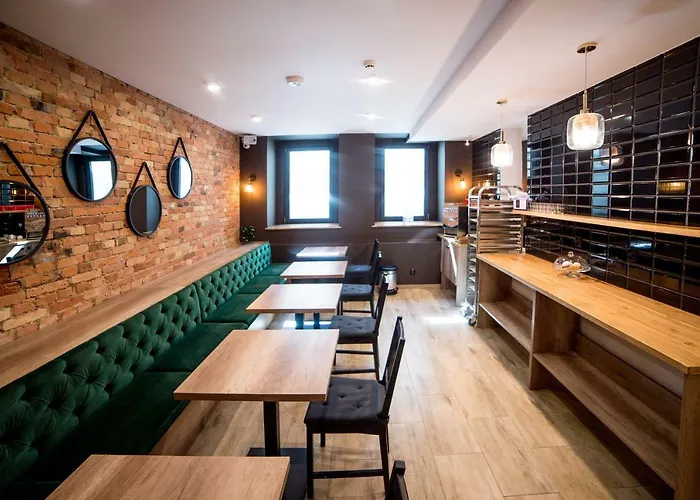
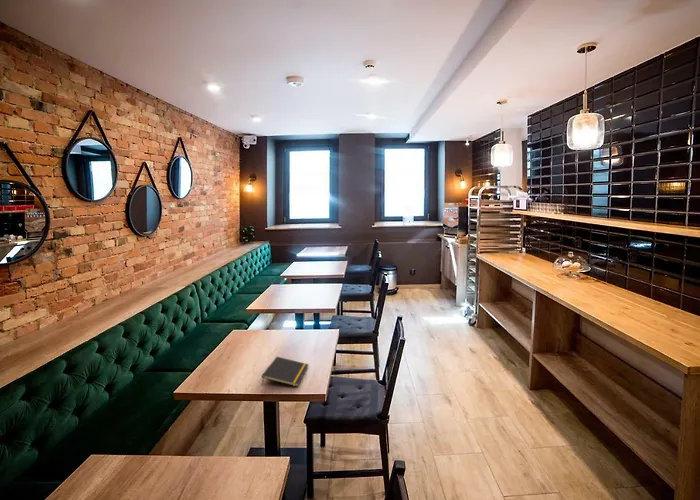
+ notepad (286, 370)
